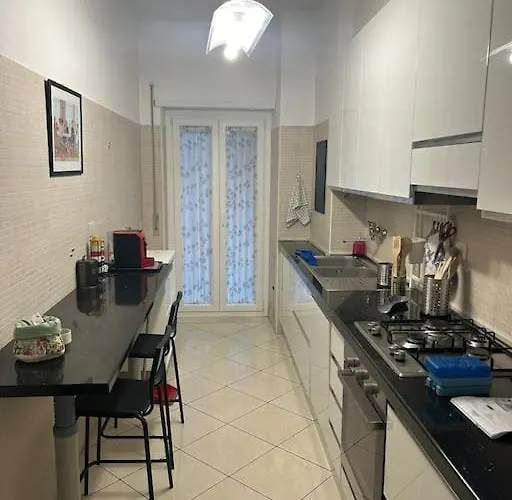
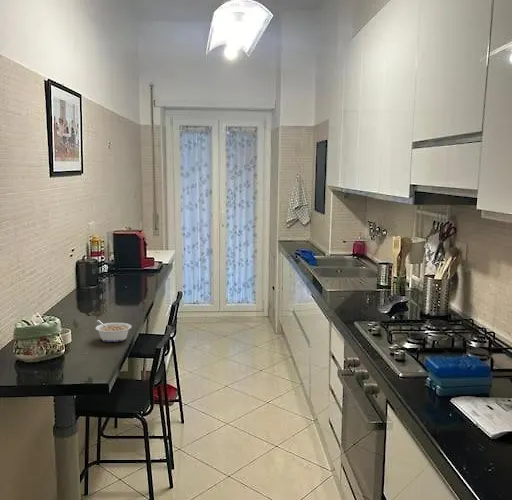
+ legume (112, 331)
